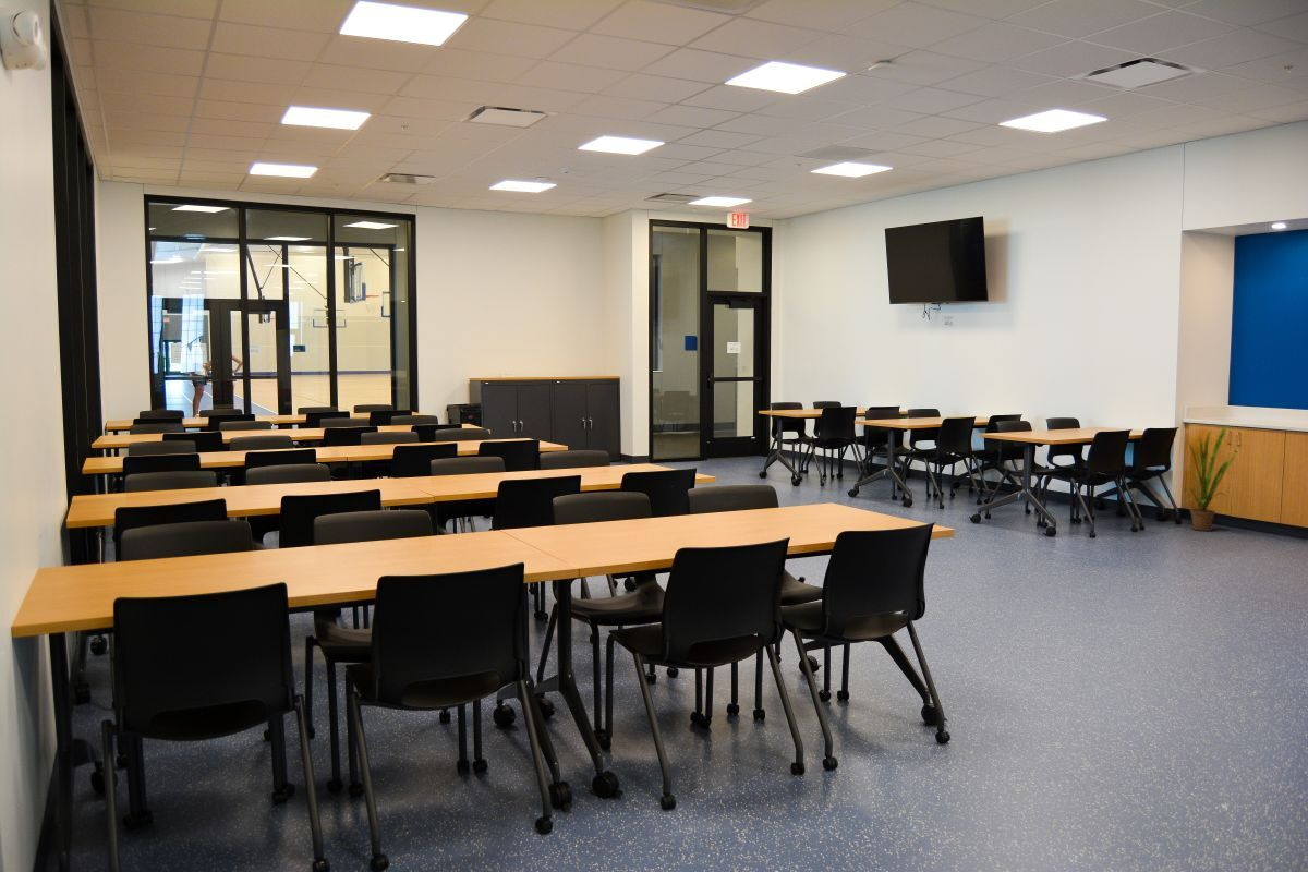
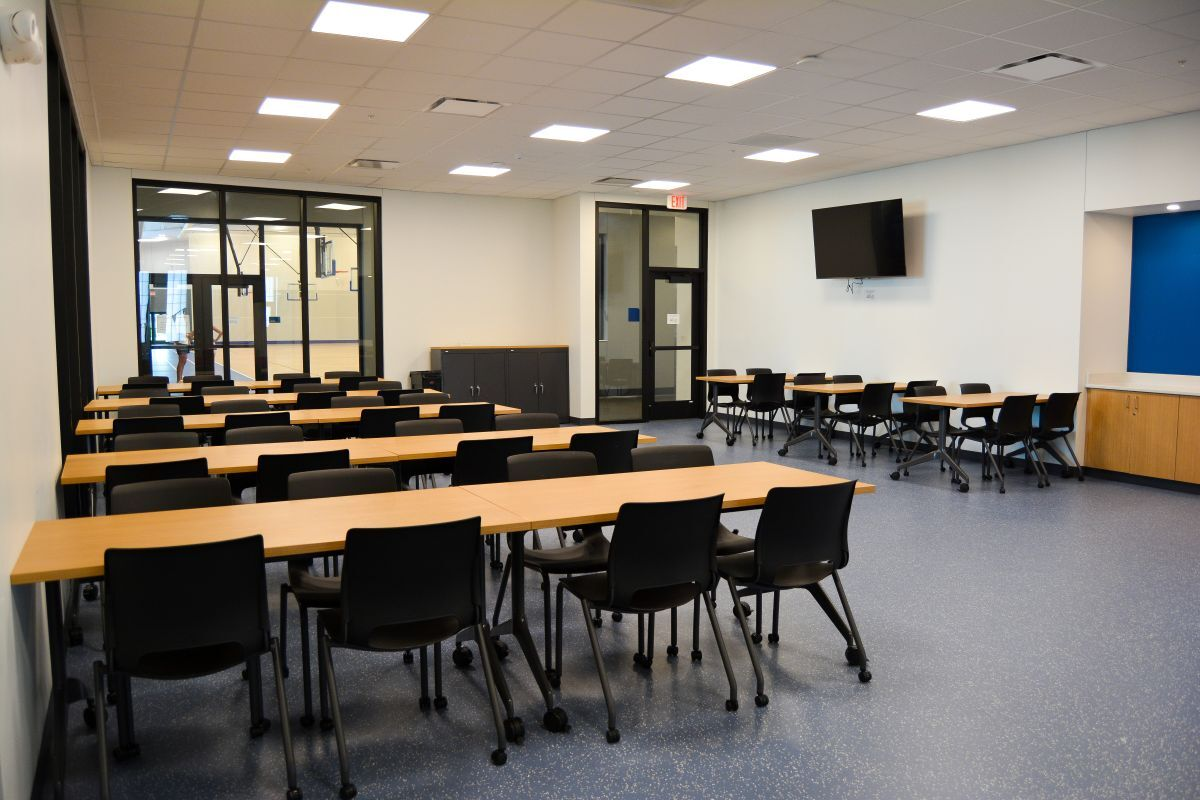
- house plant (1204, 477)
